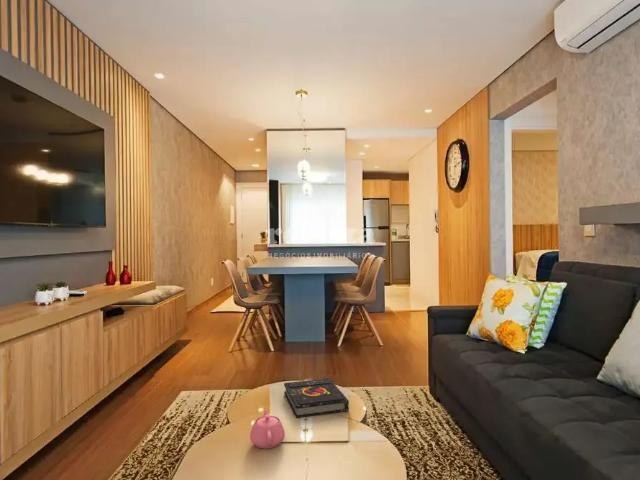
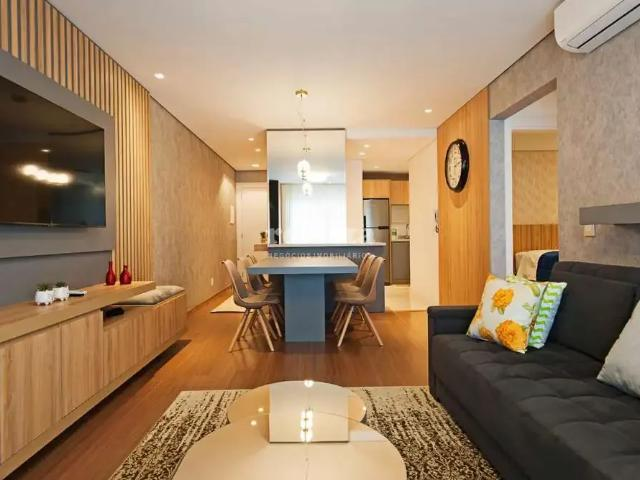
- book (314, 396)
- teapot (267, 428)
